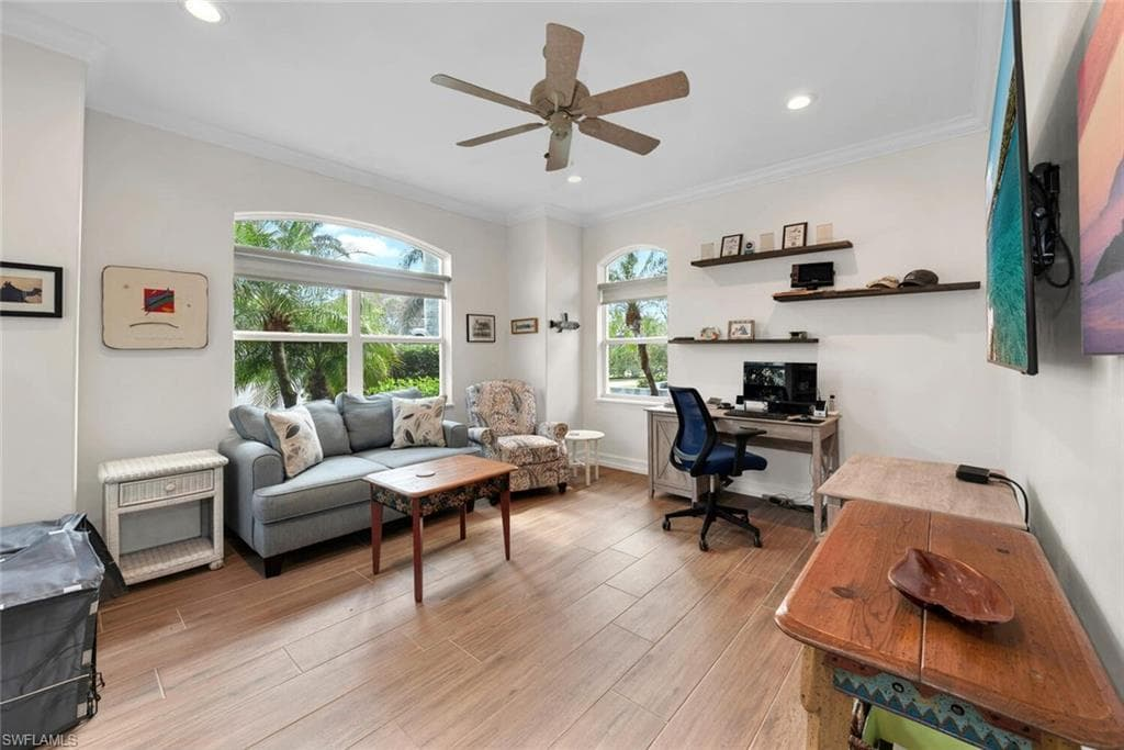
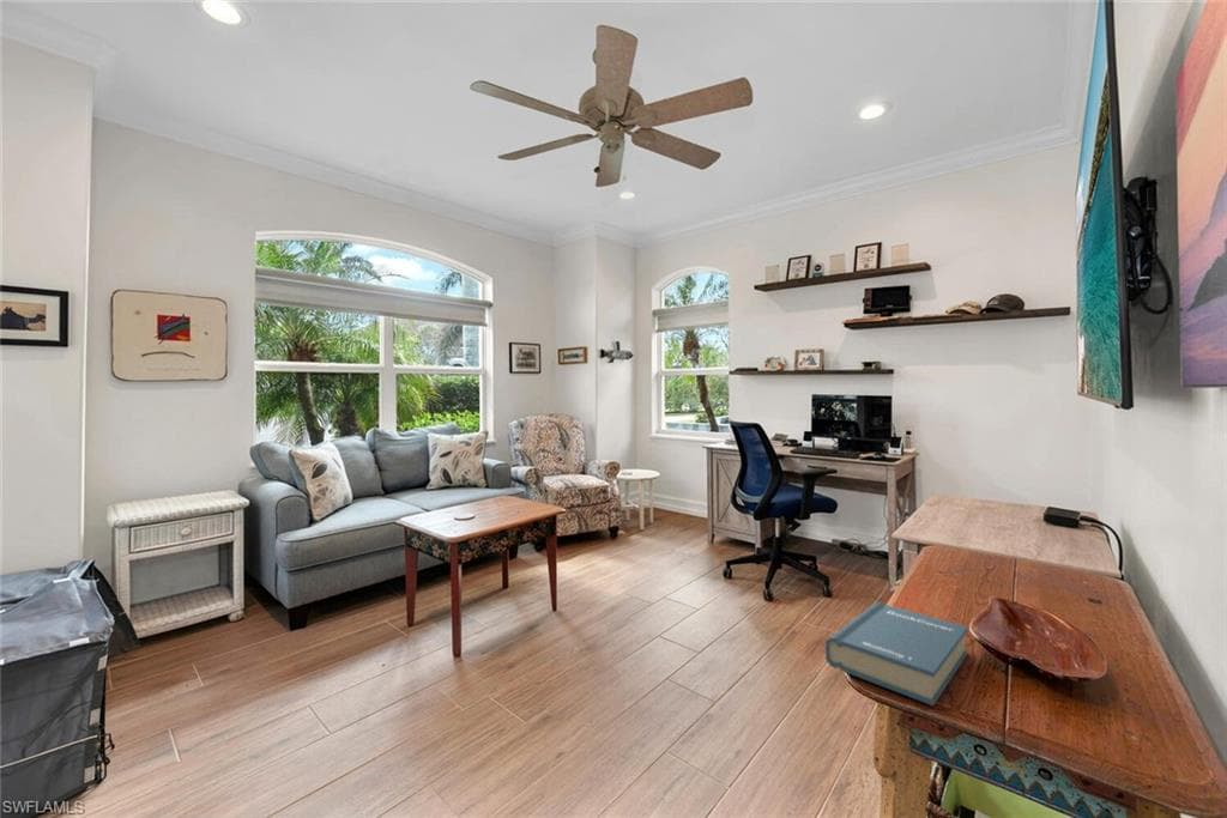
+ book (897, 644)
